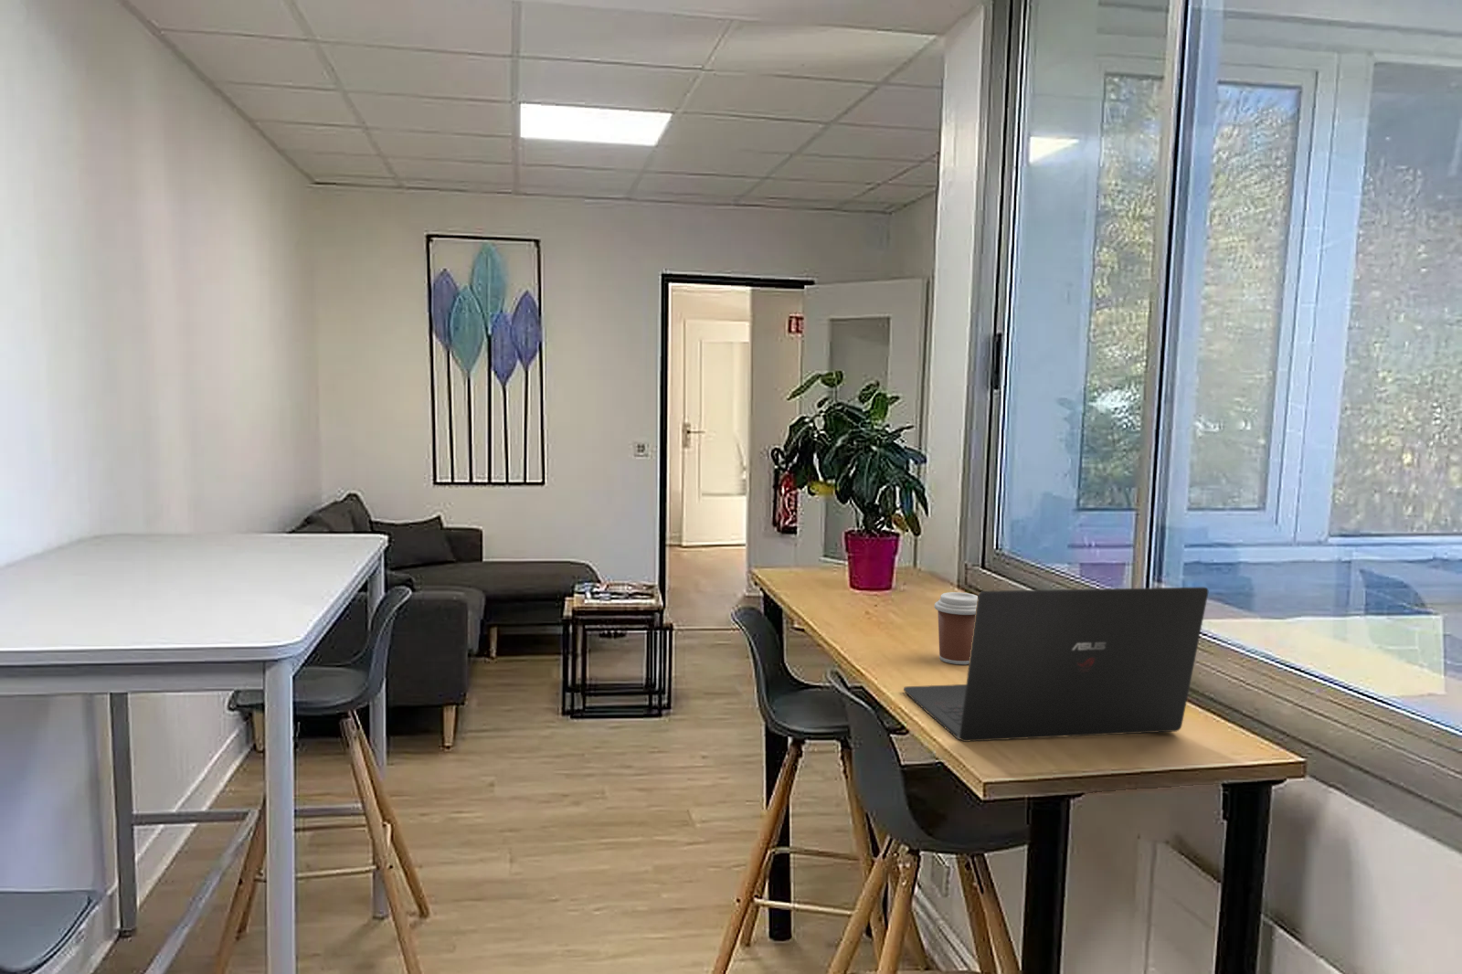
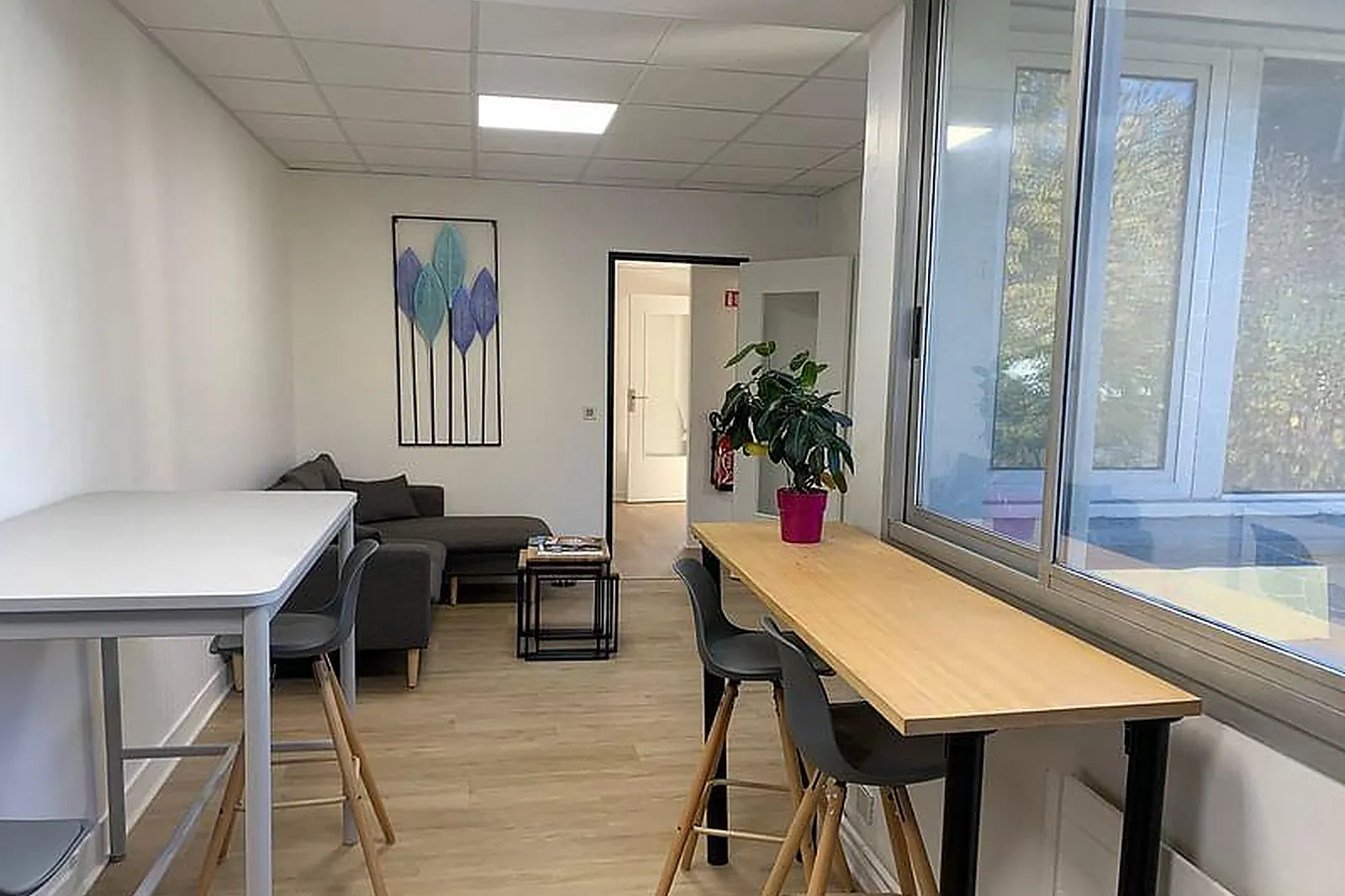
- coffee cup (959, 627)
- laptop (1045, 644)
